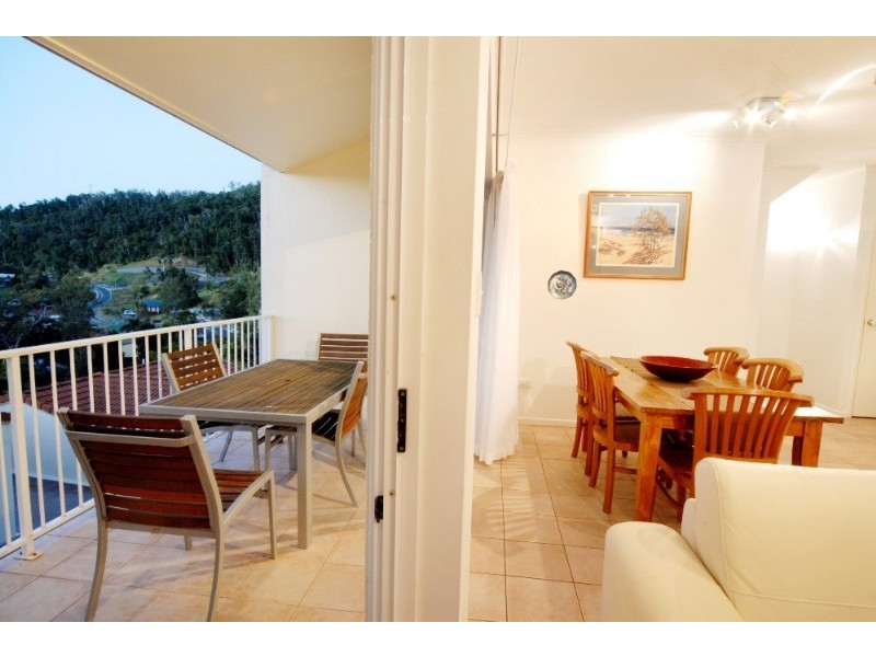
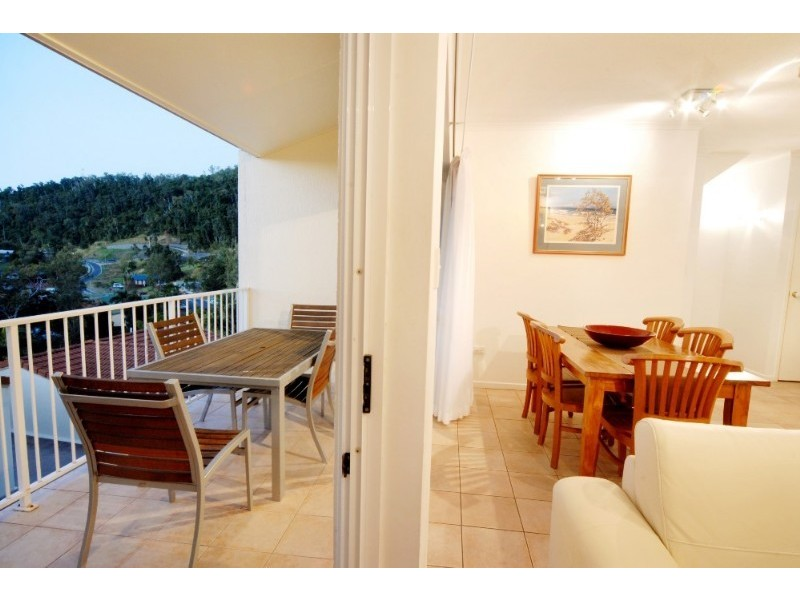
- decorative plate (562, 285)
